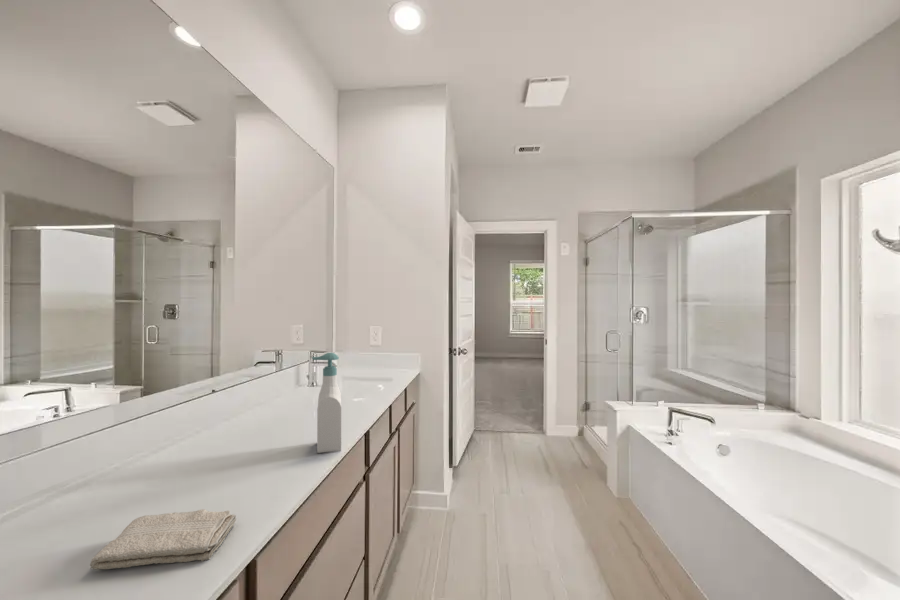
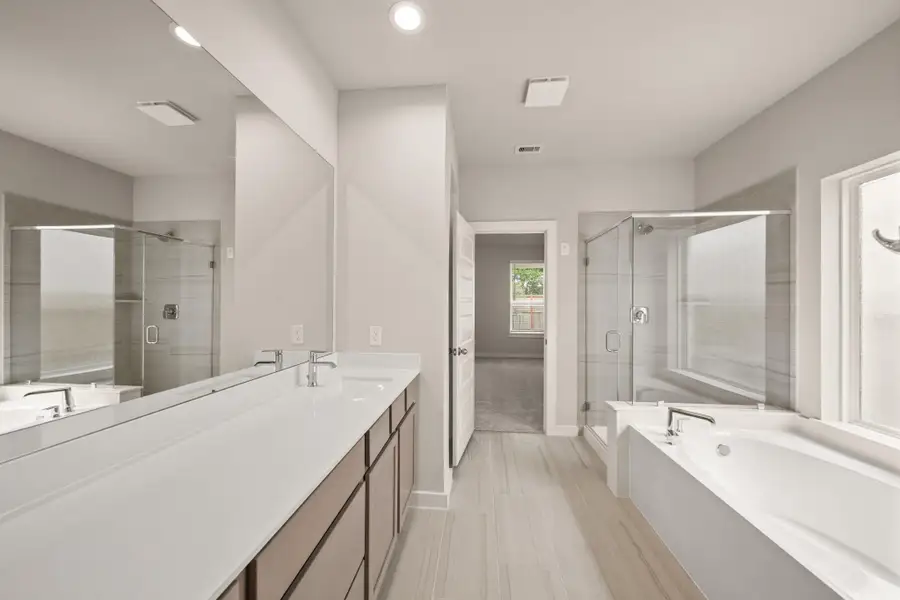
- washcloth (170, 536)
- soap bottle (326, 399)
